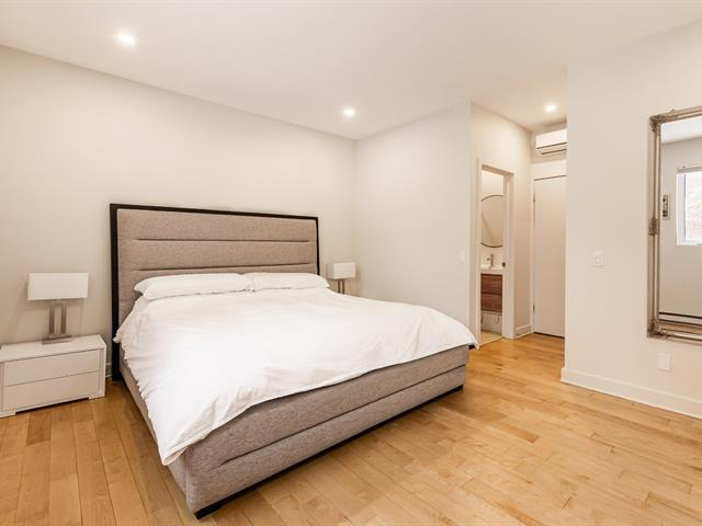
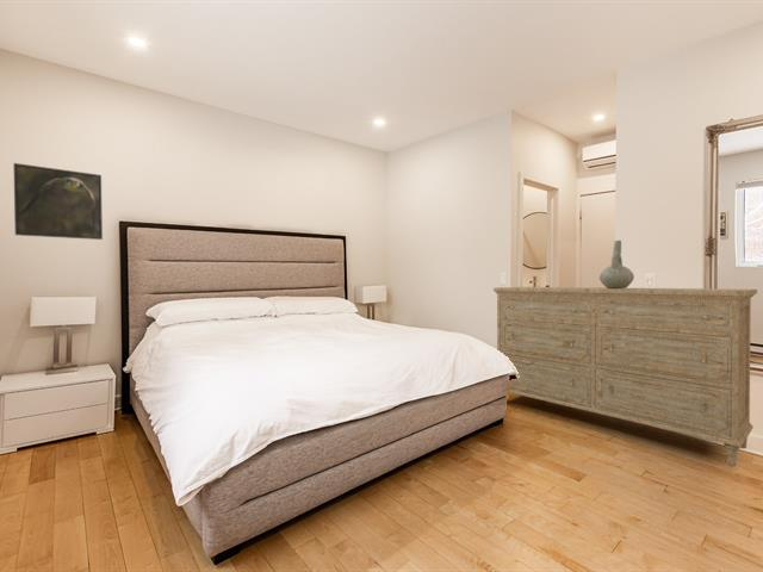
+ dresser (603, 355)
+ decorative vase (616, 263)
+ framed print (60, 203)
